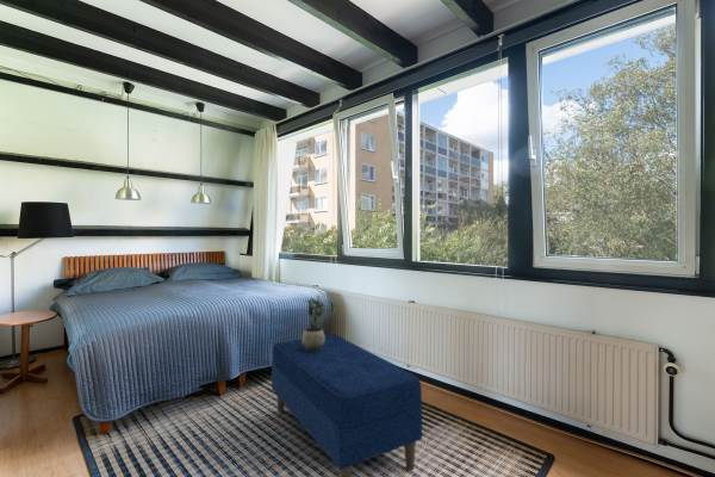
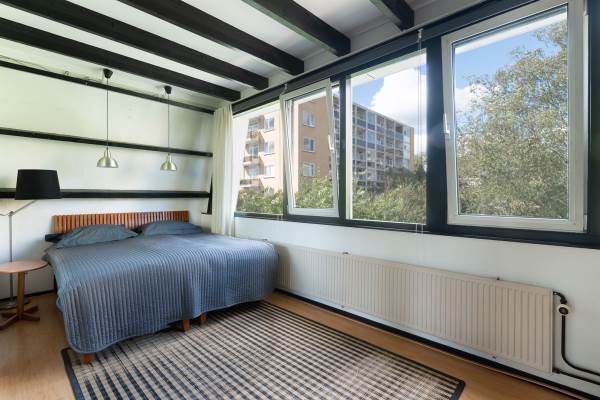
- potted plant (317, 321)
- bench (336, 396)
